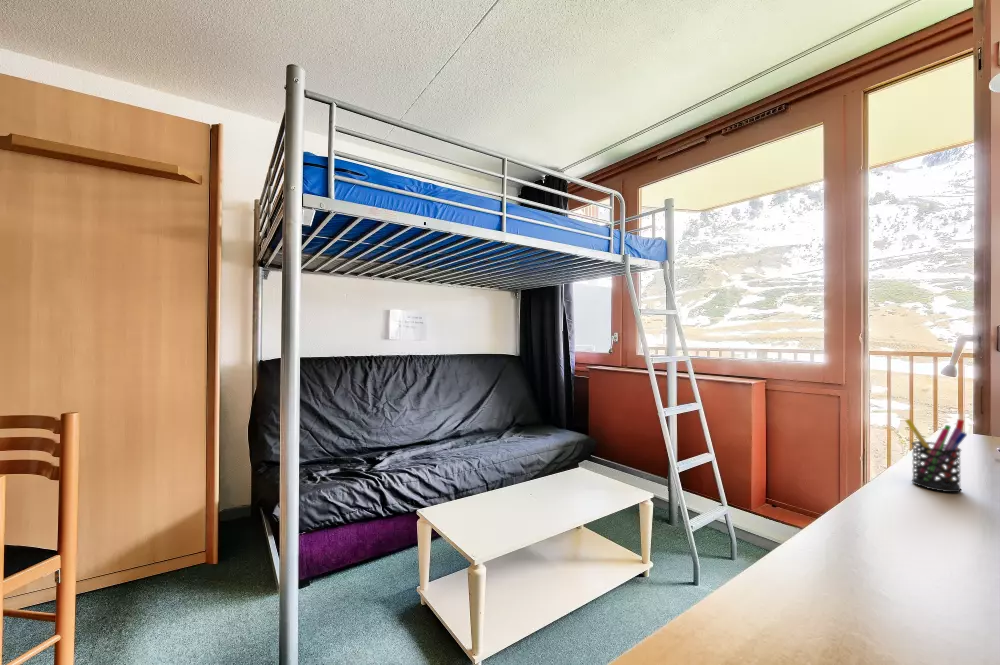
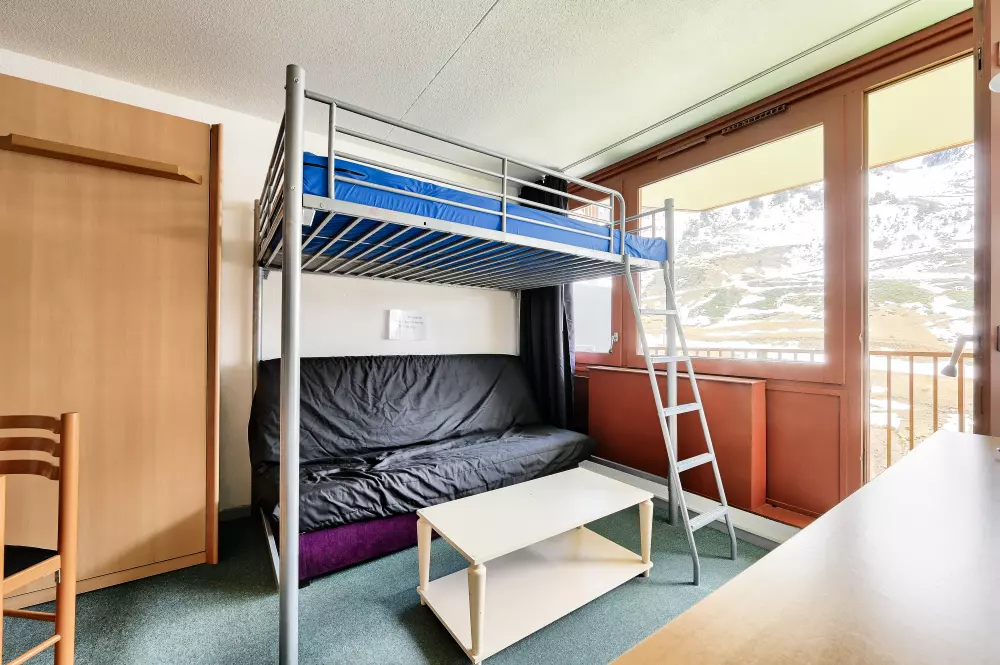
- pen holder (940, 451)
